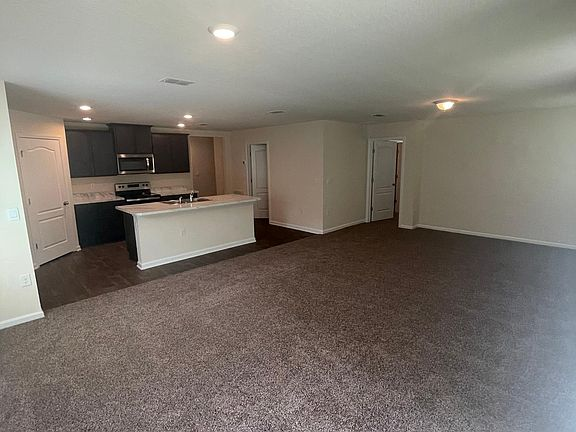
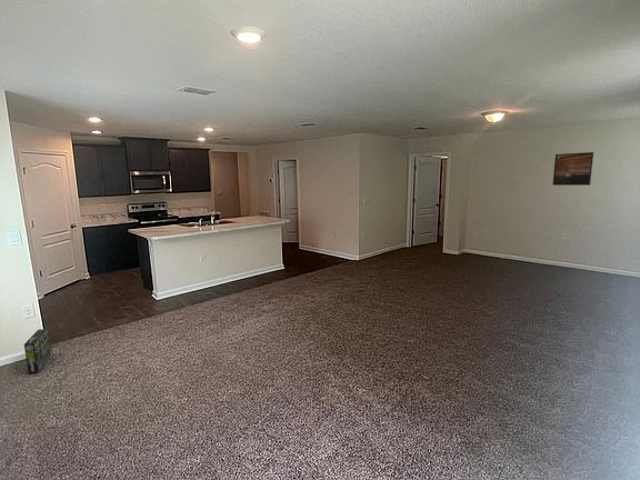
+ box (38, 350)
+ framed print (572, 169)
